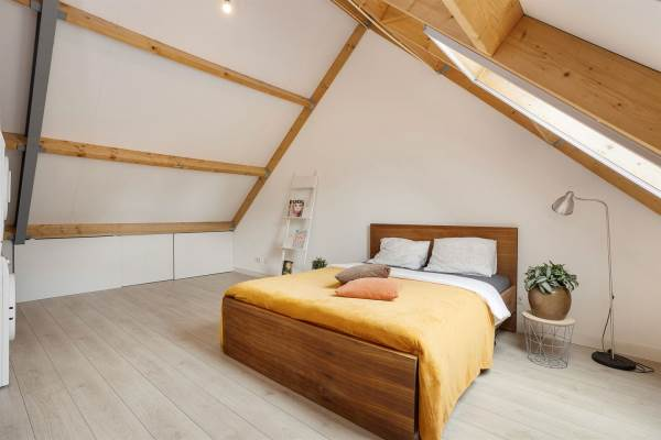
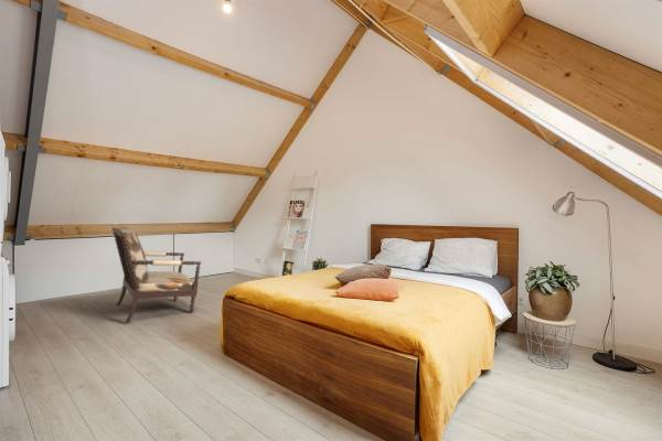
+ armchair (153, 271)
